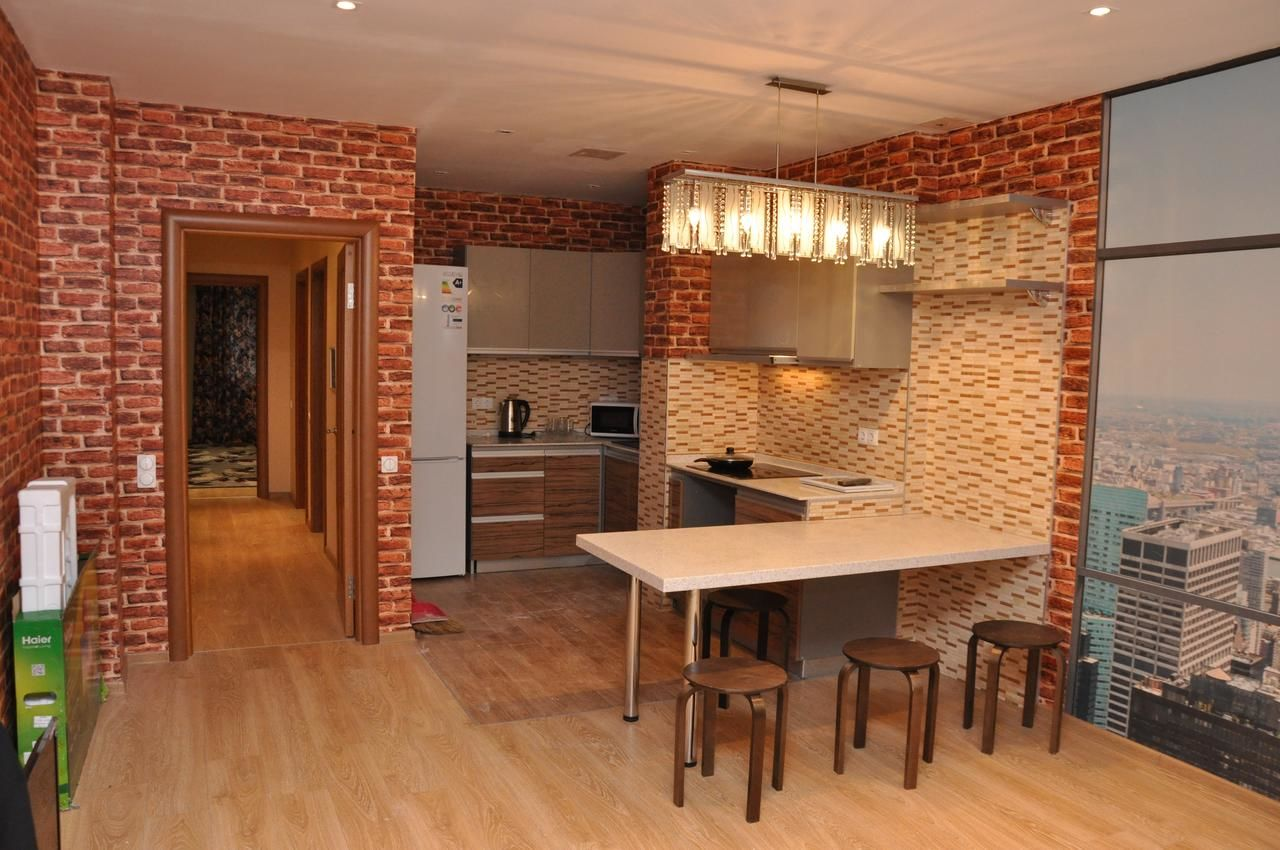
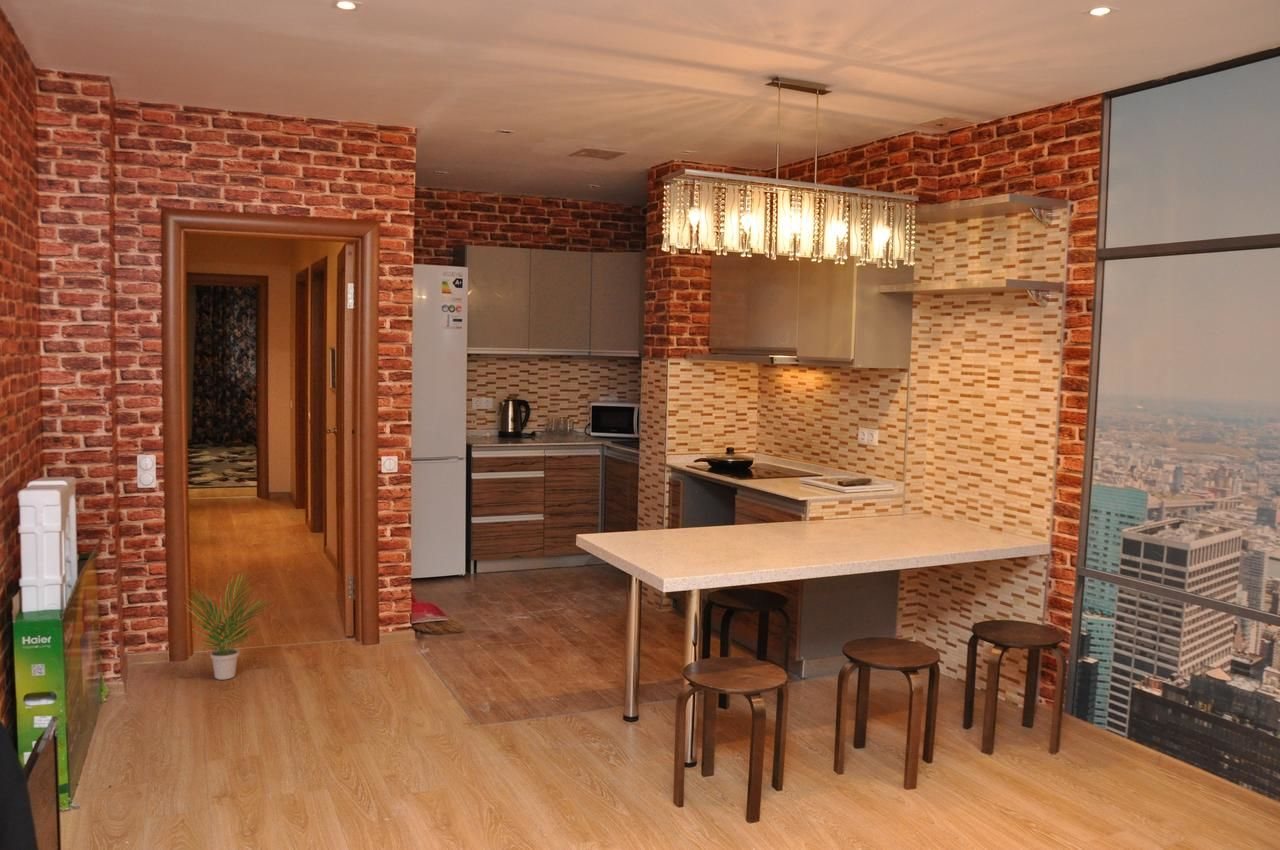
+ potted plant (223, 628)
